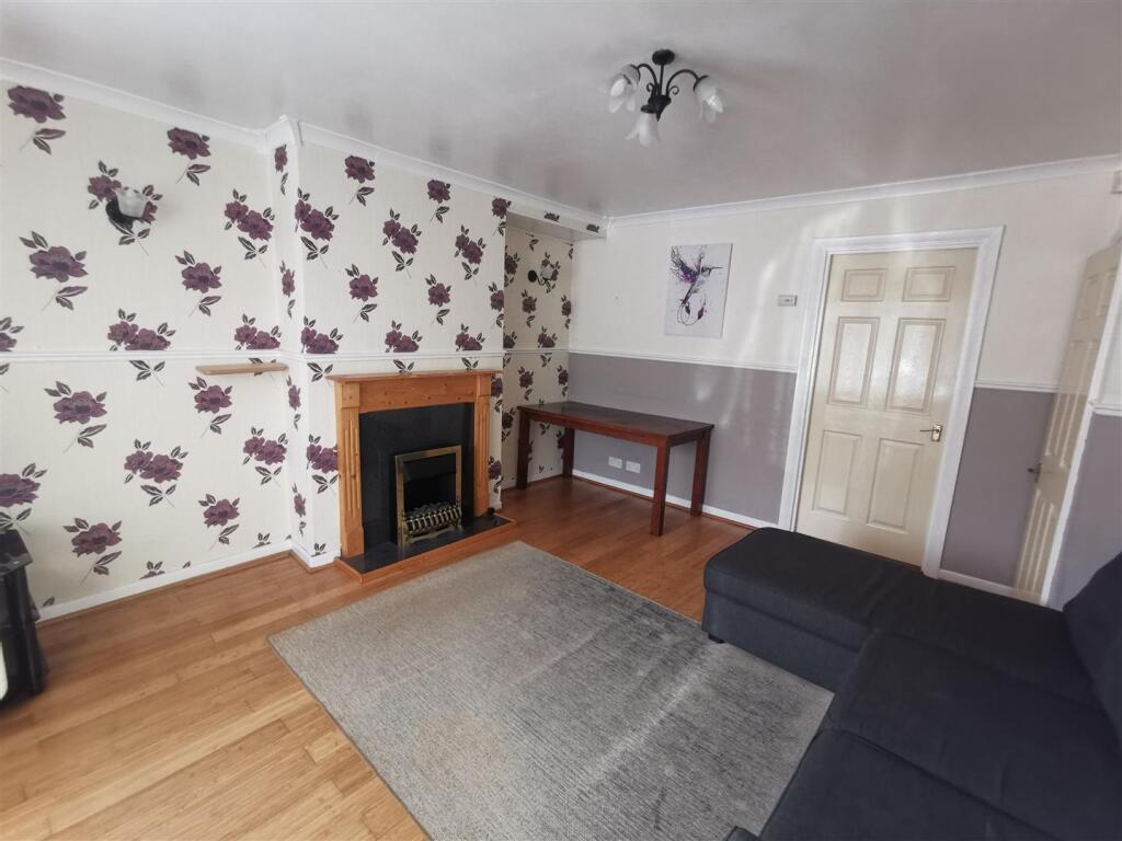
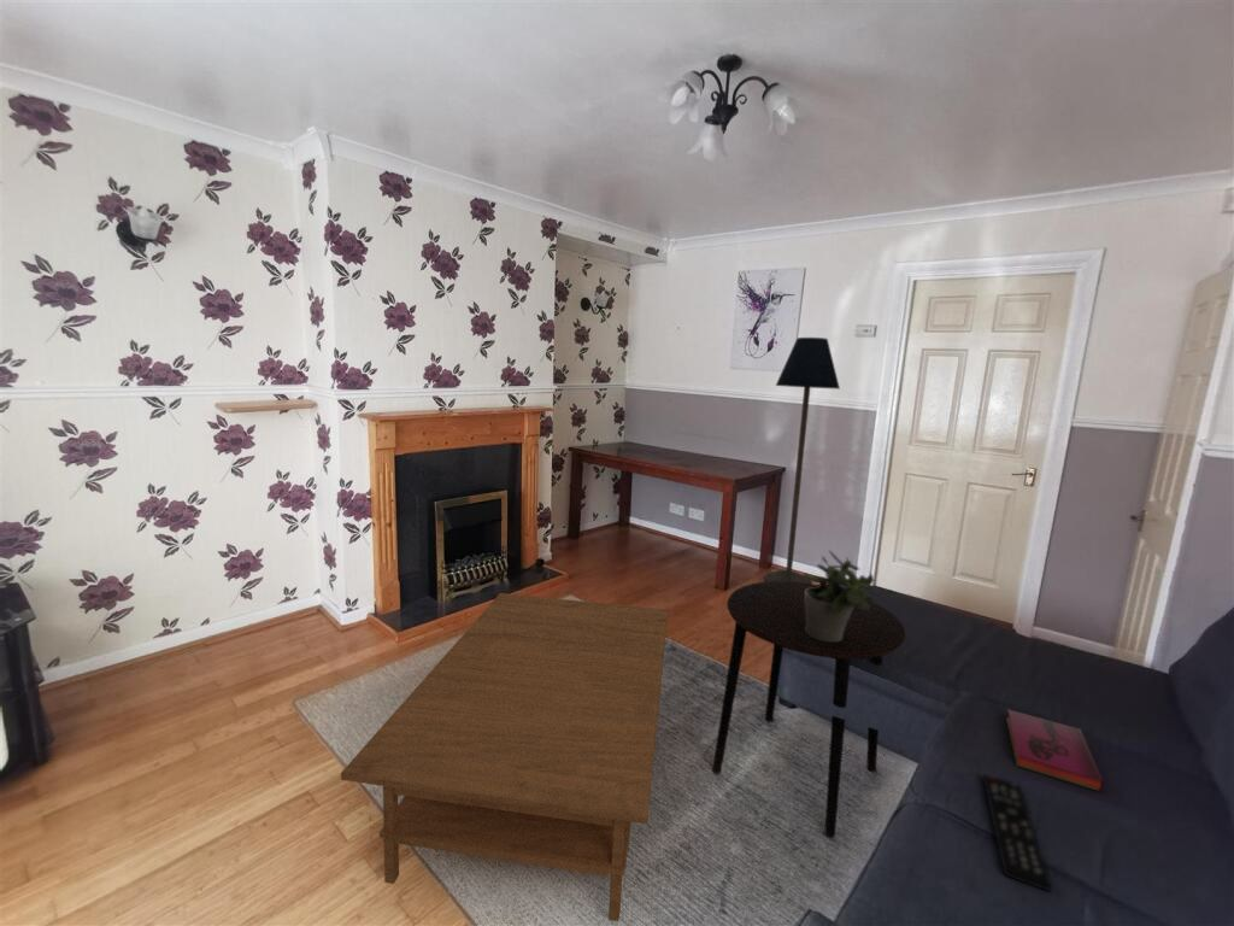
+ side table (776, 692)
+ hardback book (1050, 746)
+ floor lamp (799, 464)
+ remote control (1012, 824)
+ potted plant (840, 597)
+ coffee table (547, 720)
